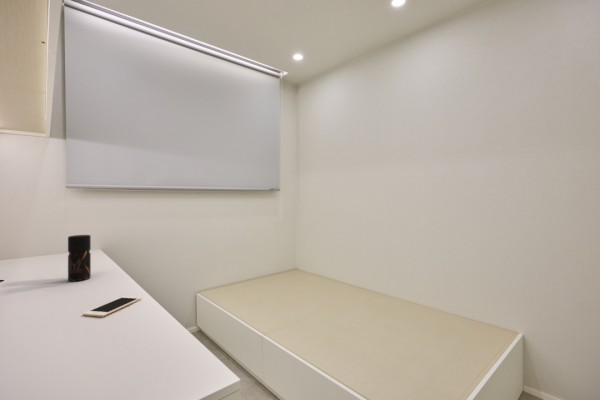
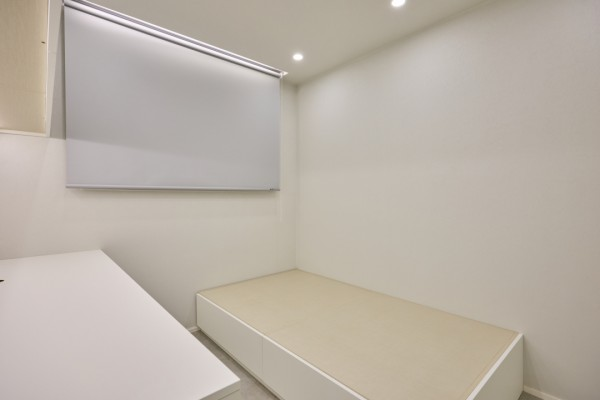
- cell phone (114, 305)
- pepper grinder (79, 257)
